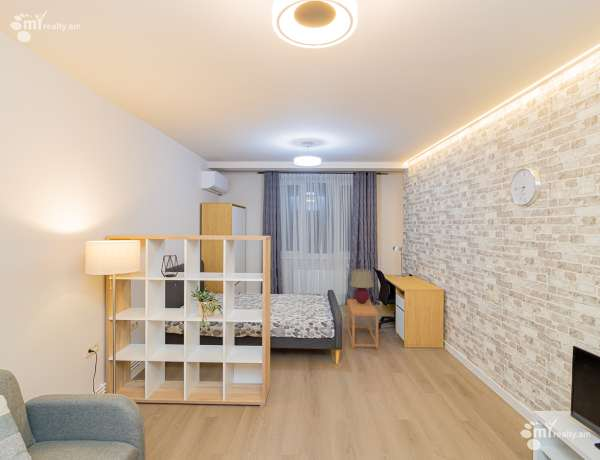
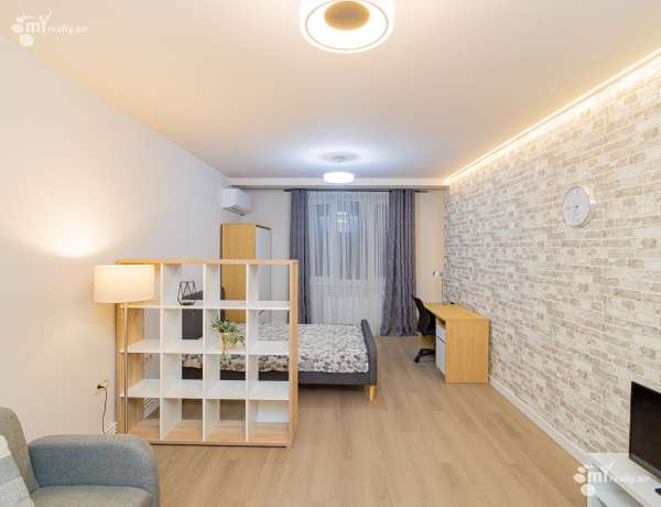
- table lamp (361, 286)
- side table (361, 326)
